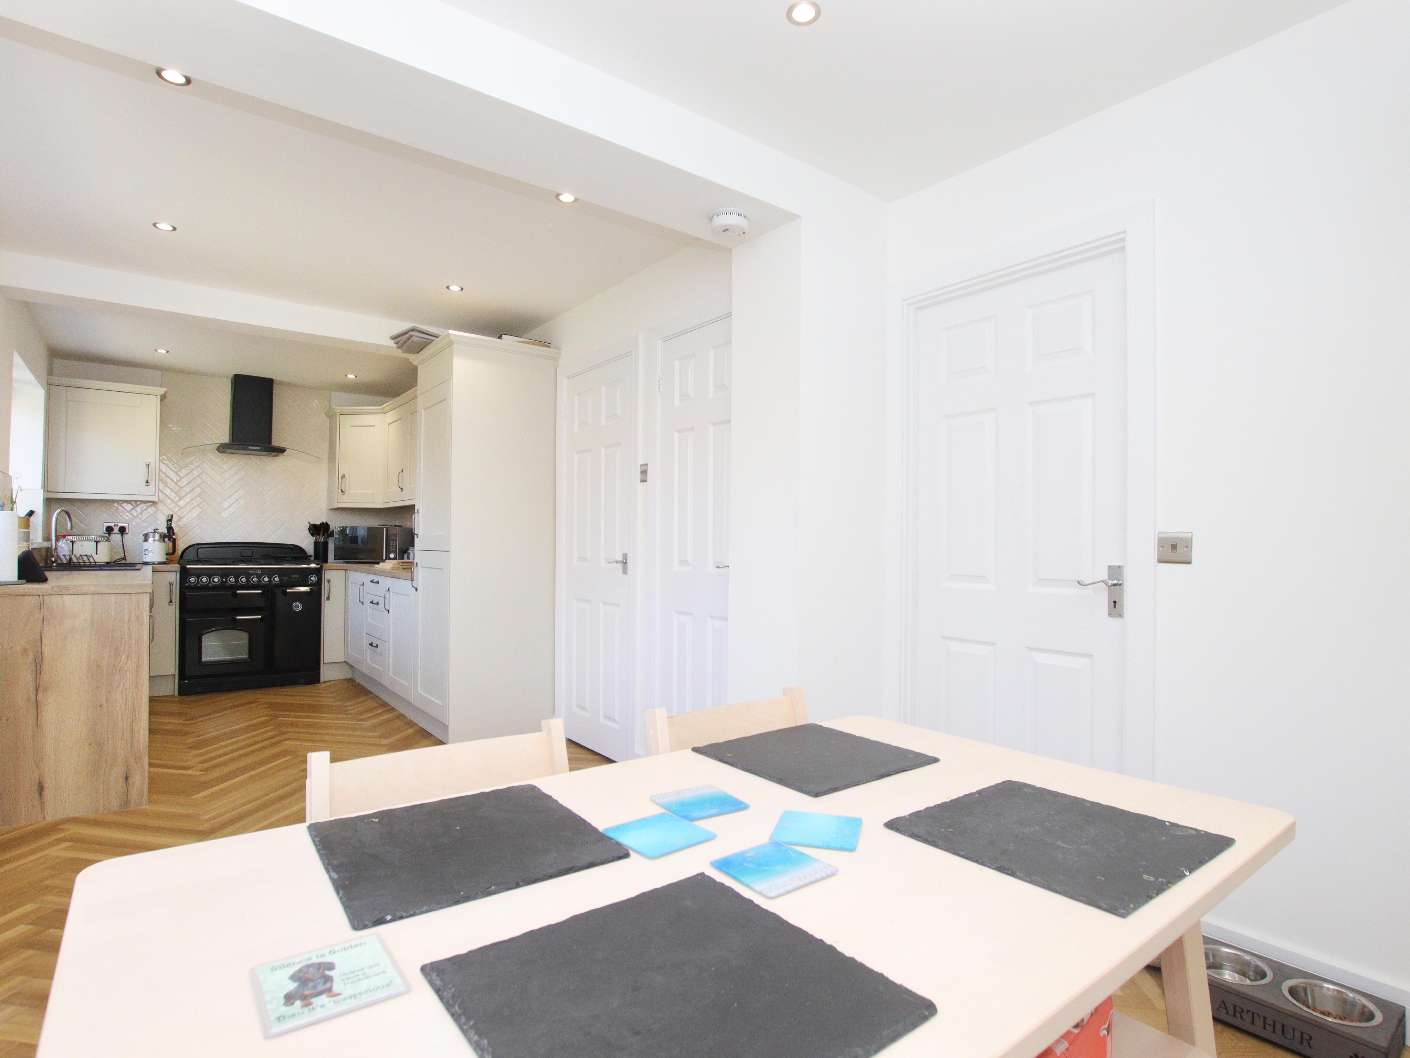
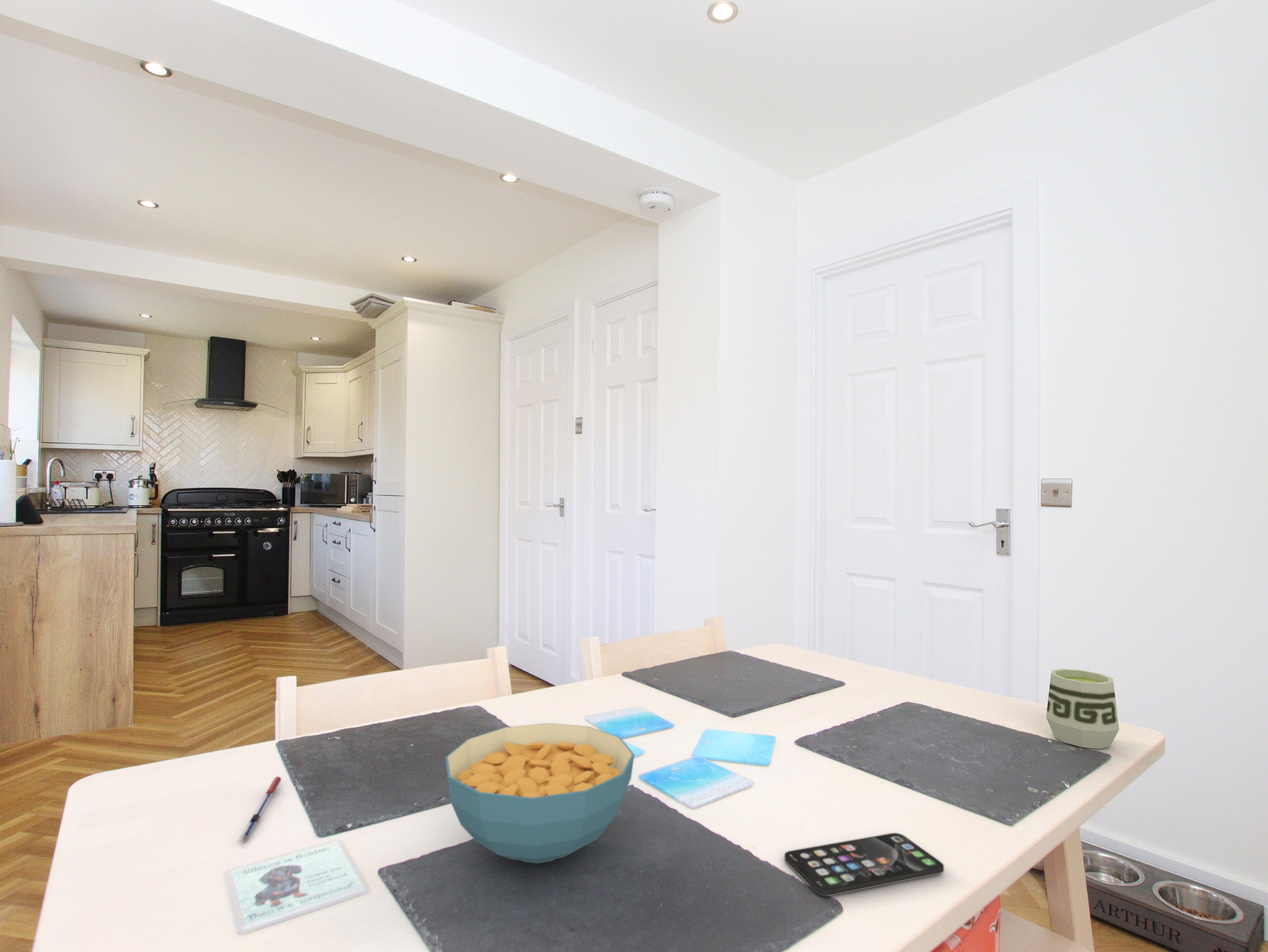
+ smartphone (863, 862)
+ cup (1082, 708)
+ pen (262, 806)
+ cereal bowl (540, 801)
